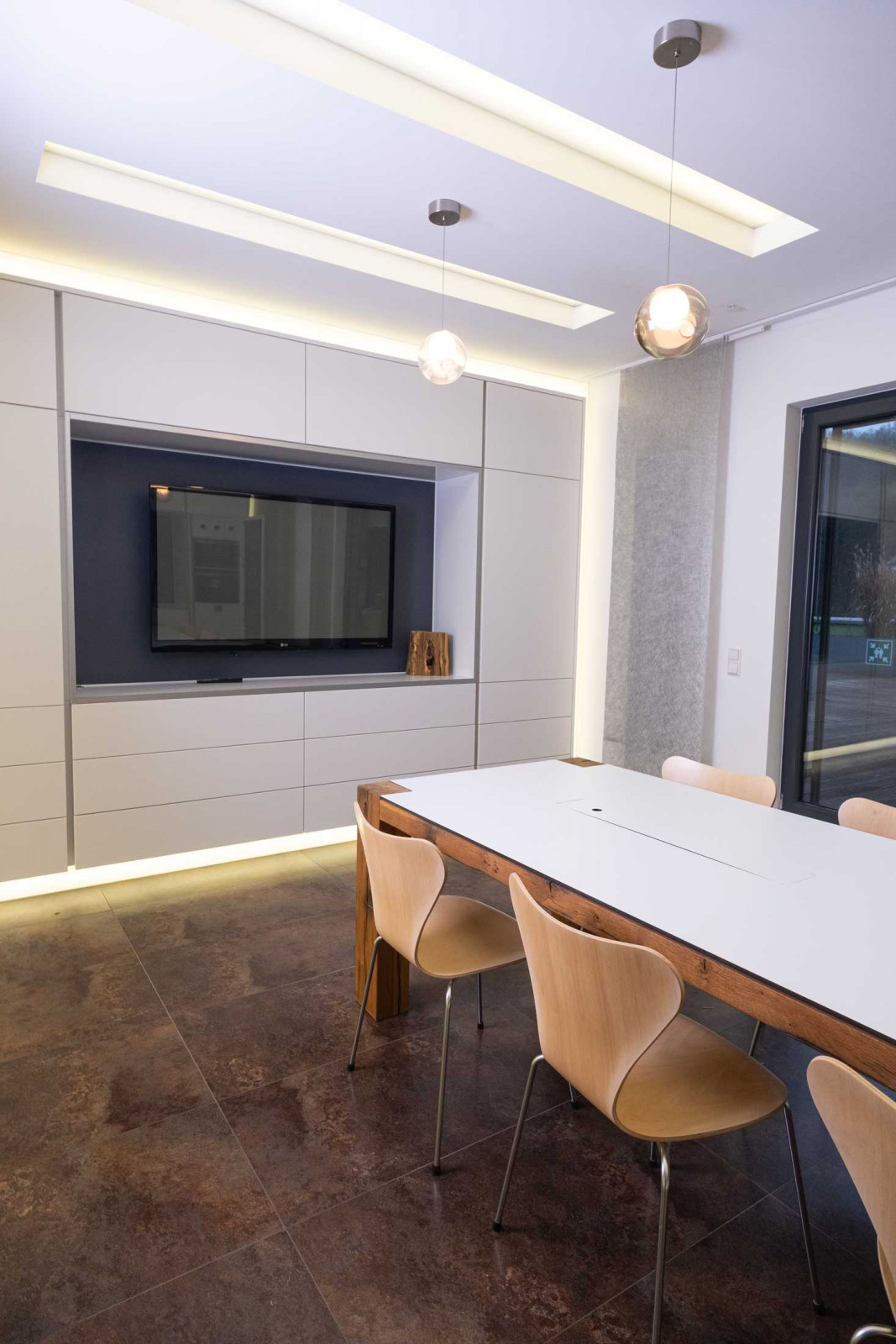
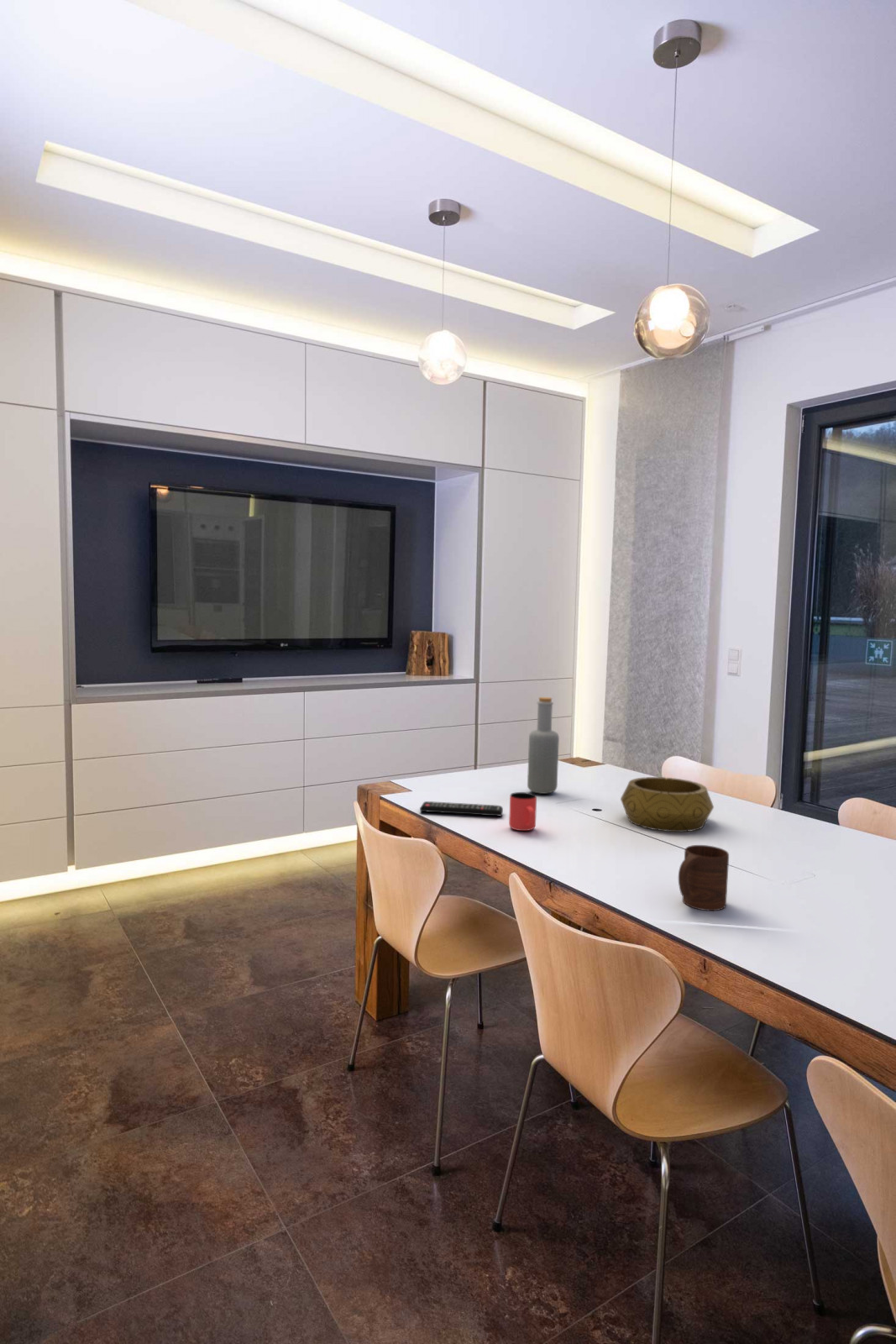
+ bottle (543, 745)
+ decorative bowl (666, 803)
+ remote control (461, 809)
+ cup (525, 813)
+ cup (703, 879)
